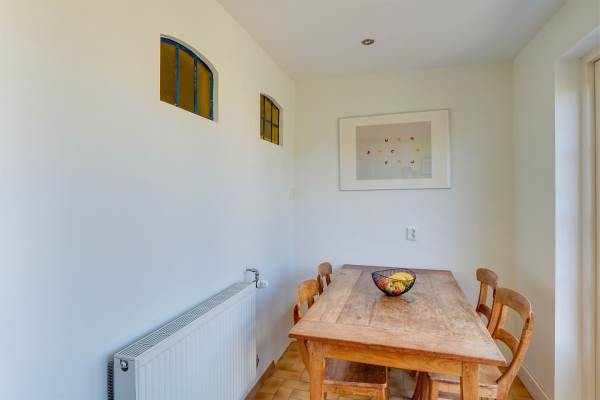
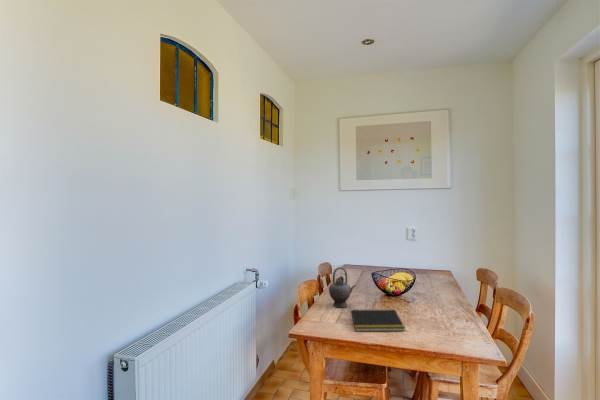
+ teapot (342, 286)
+ notepad (376, 319)
